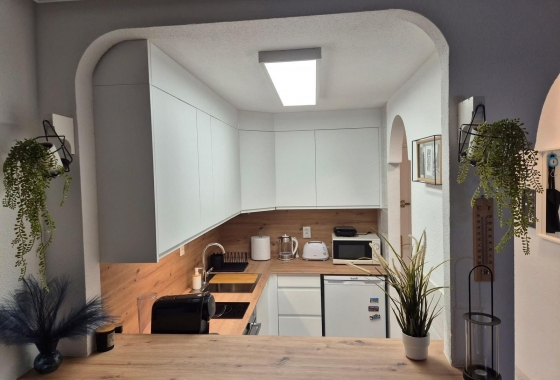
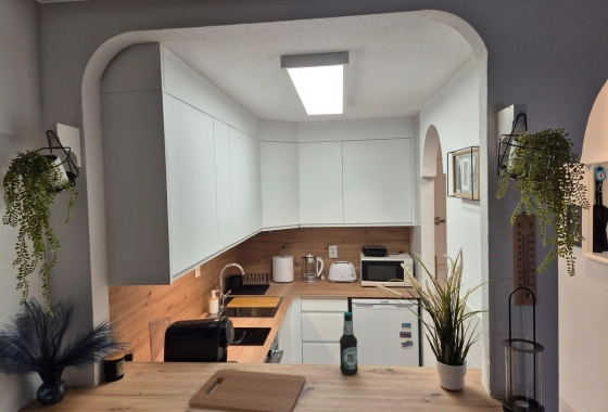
+ cutting board (250, 390)
+ bottle (347, 343)
